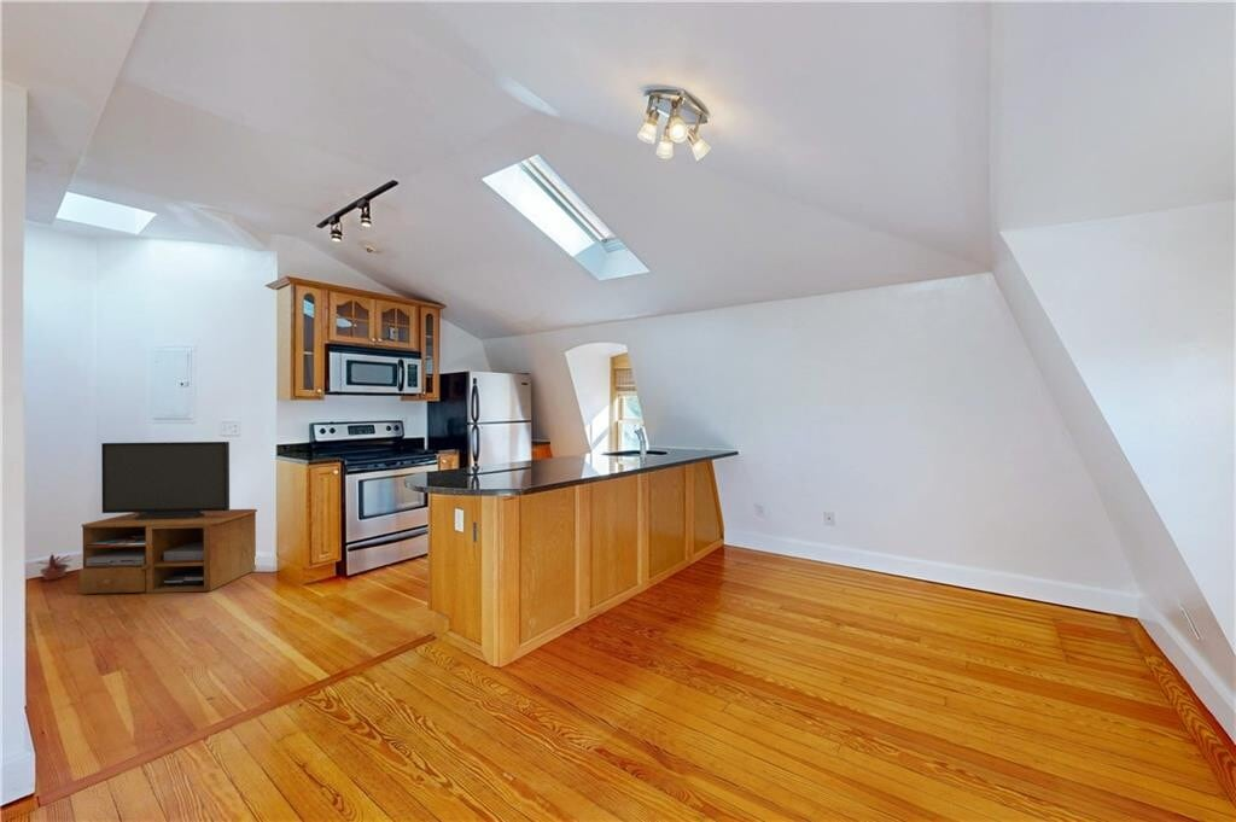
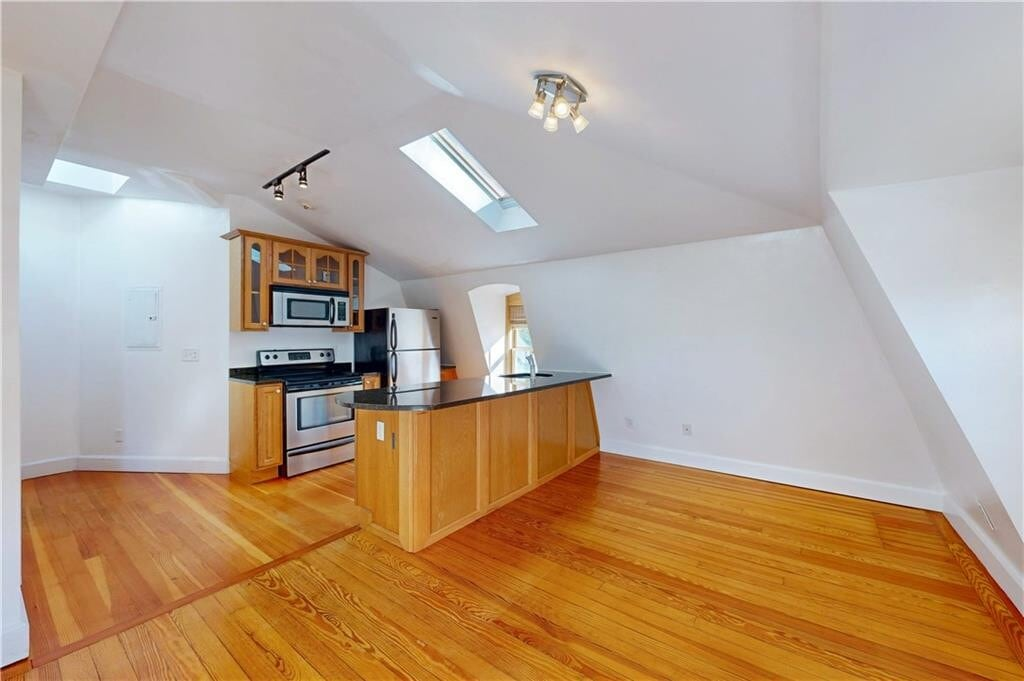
- potted plant (54, 565)
- tv stand (171, 512)
